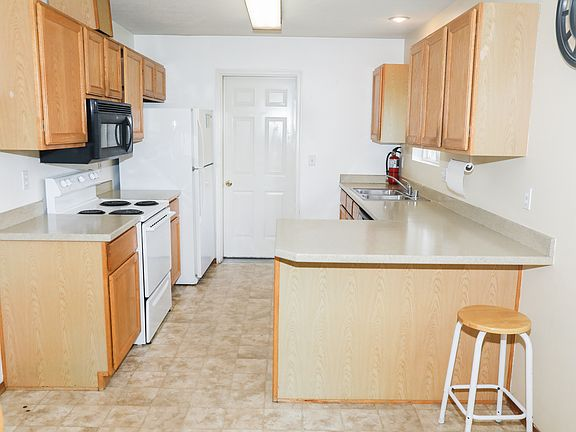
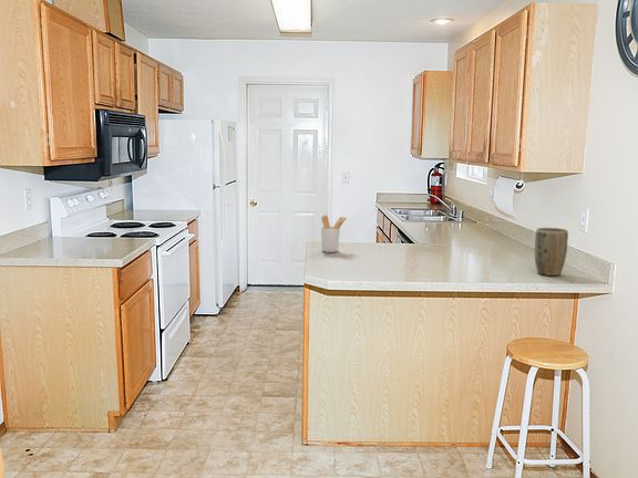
+ utensil holder (333, 232)
+ plant pot (550, 251)
